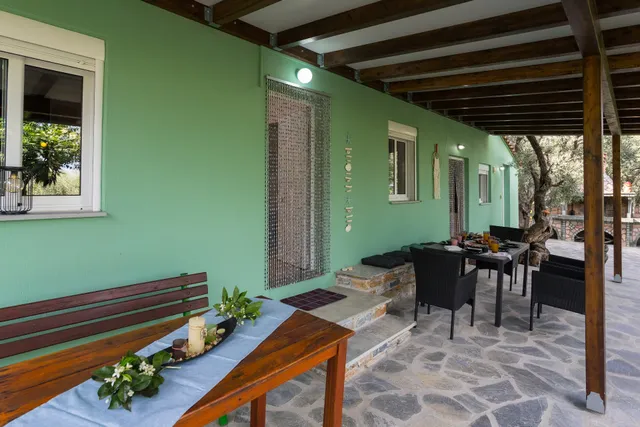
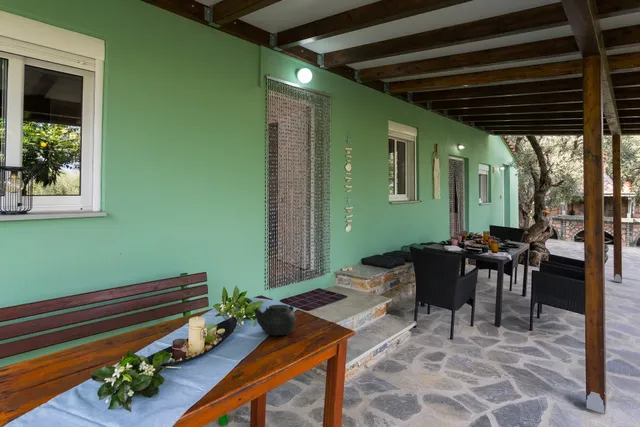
+ teapot (274, 320)
